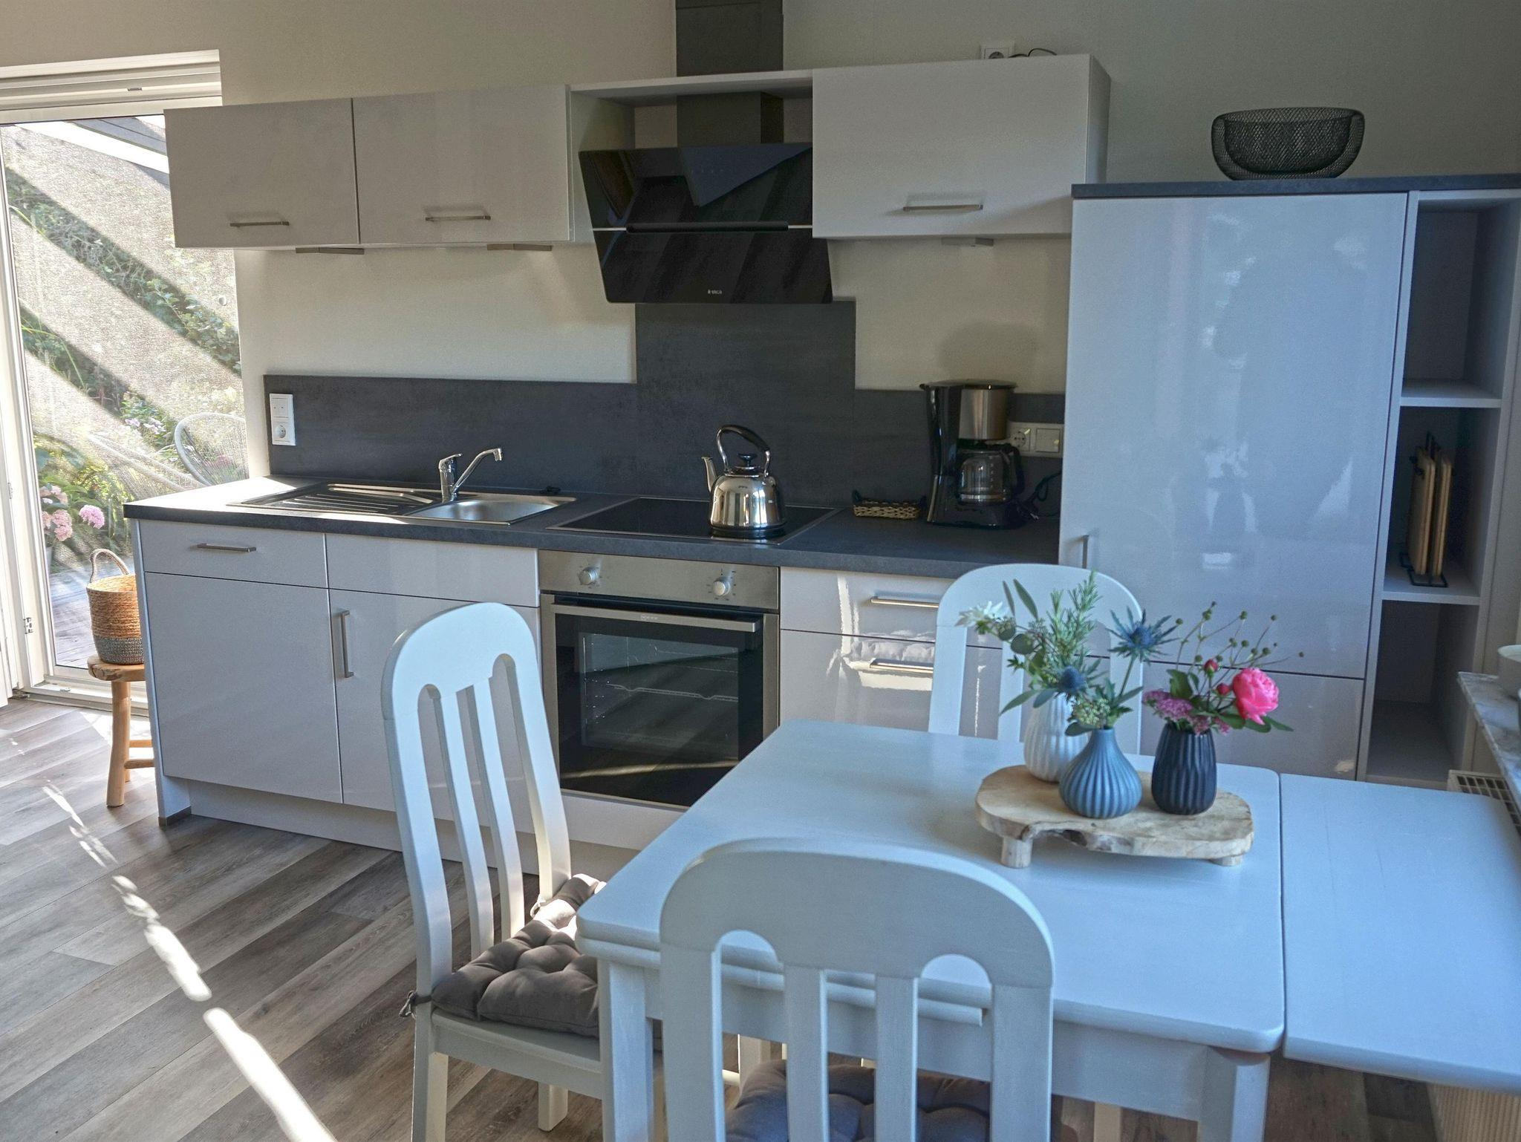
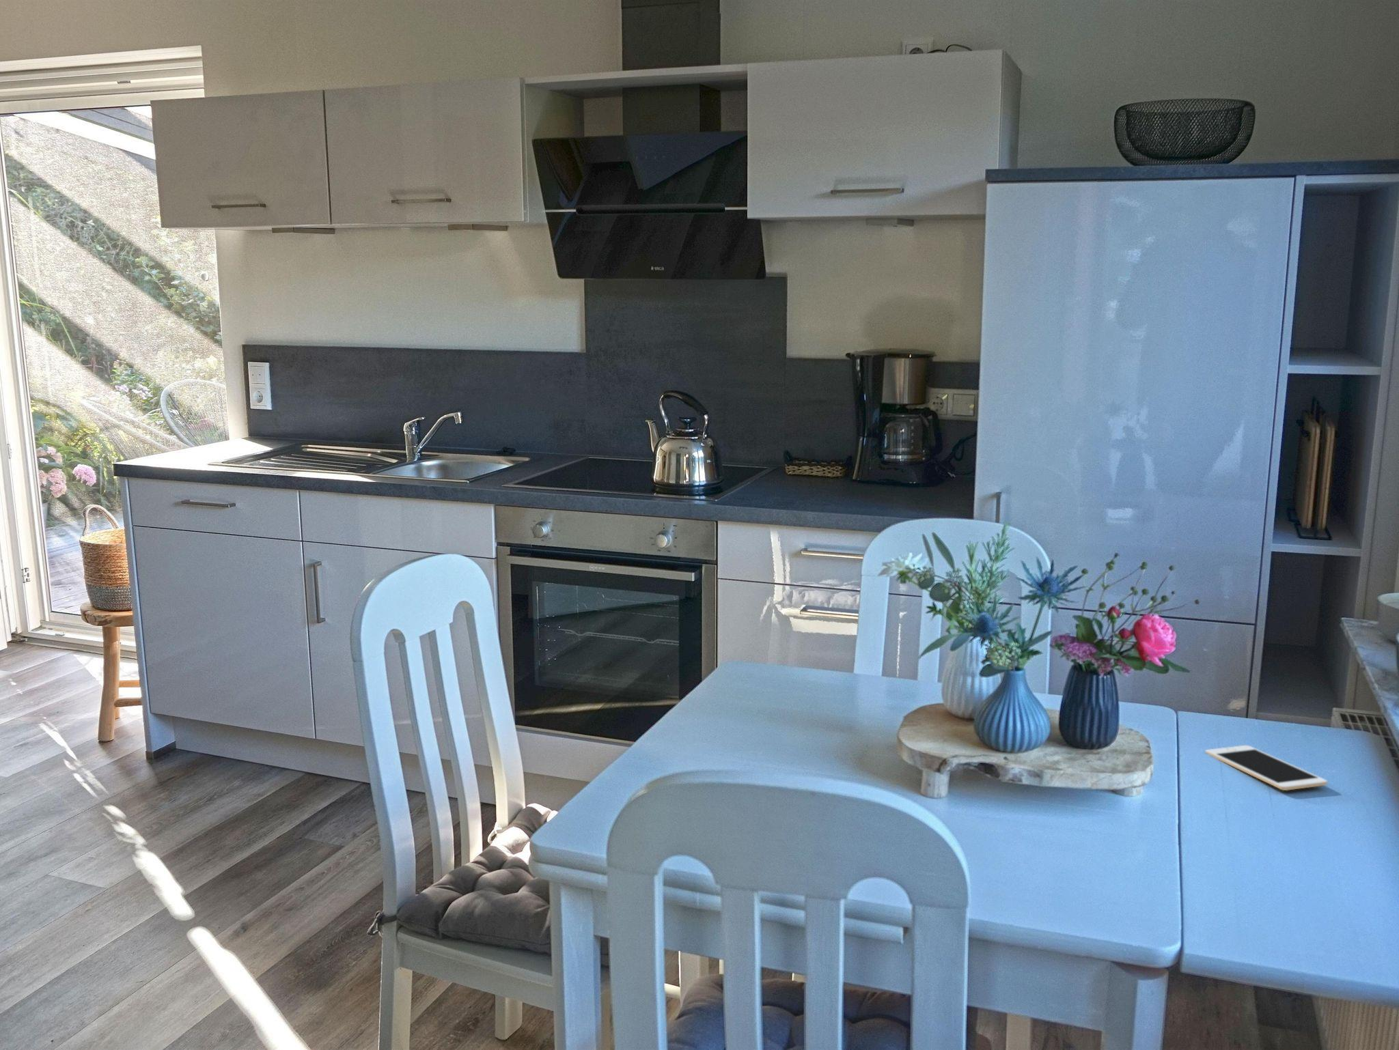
+ cell phone (1263, 767)
